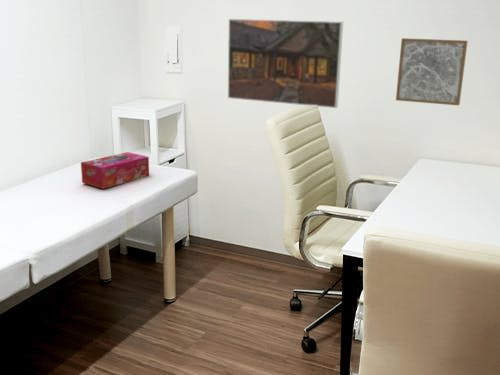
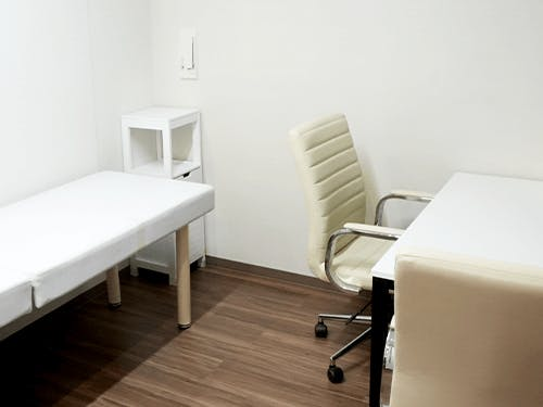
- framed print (282, 62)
- wall art (430, 71)
- tissue box (116, 169)
